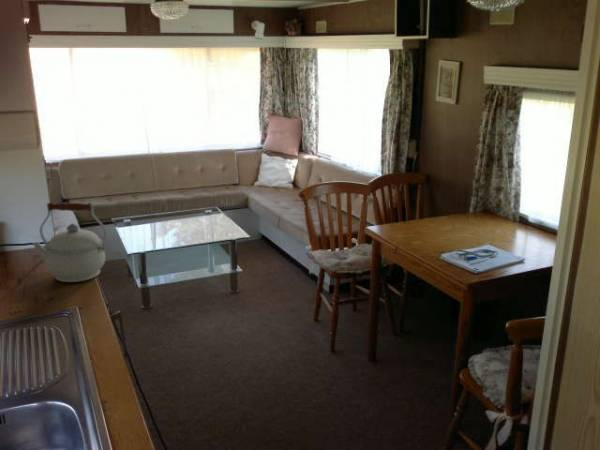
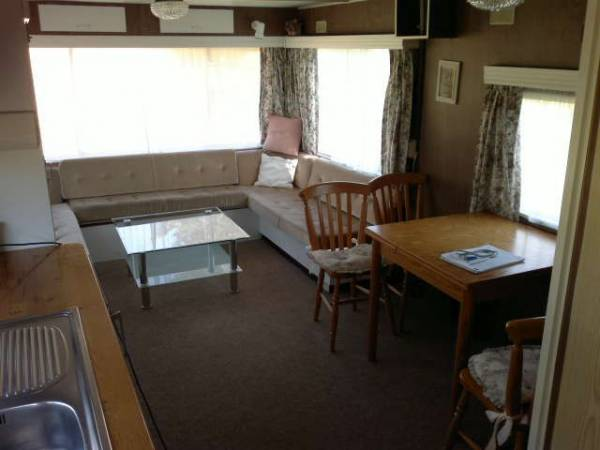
- kettle (69, 239)
